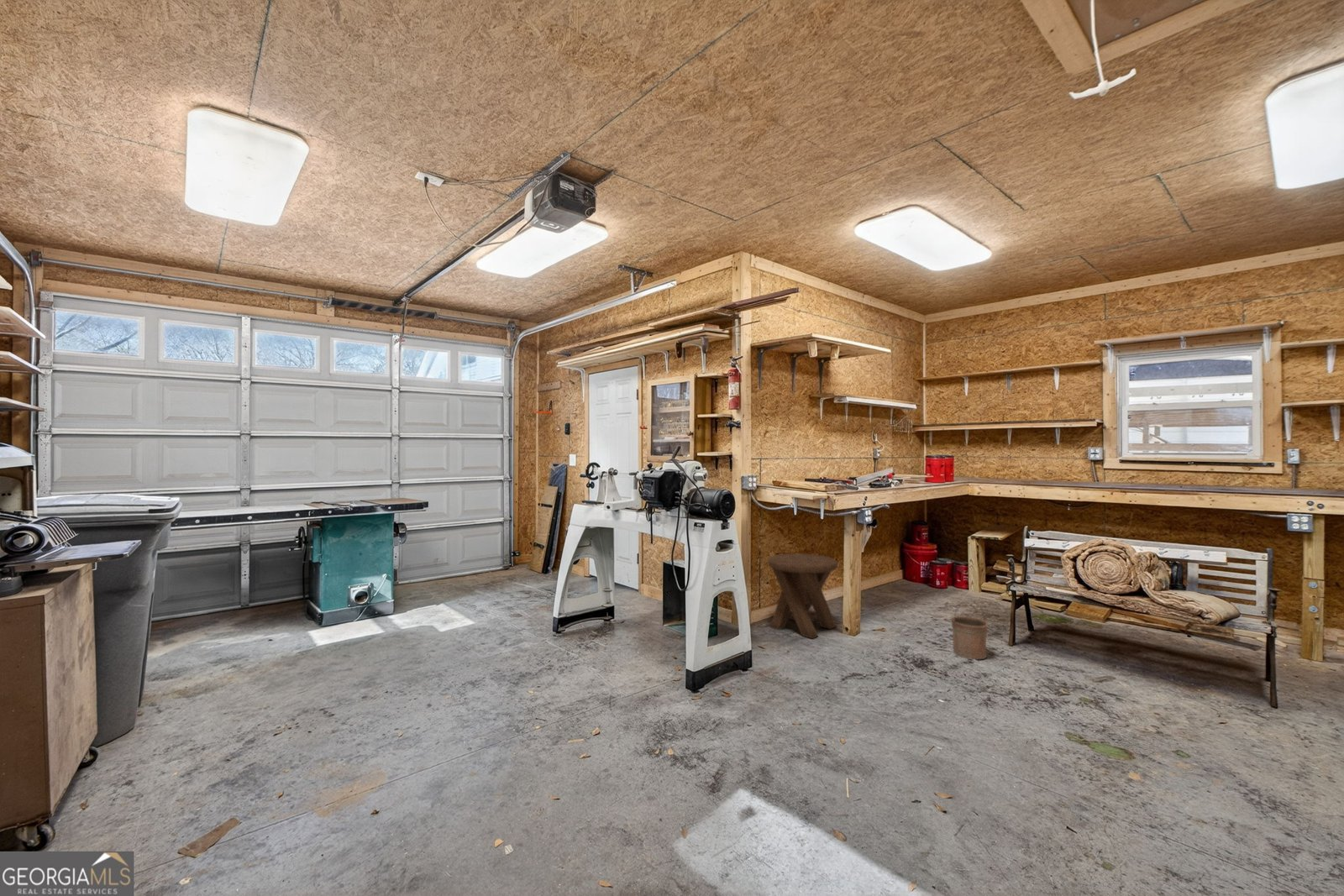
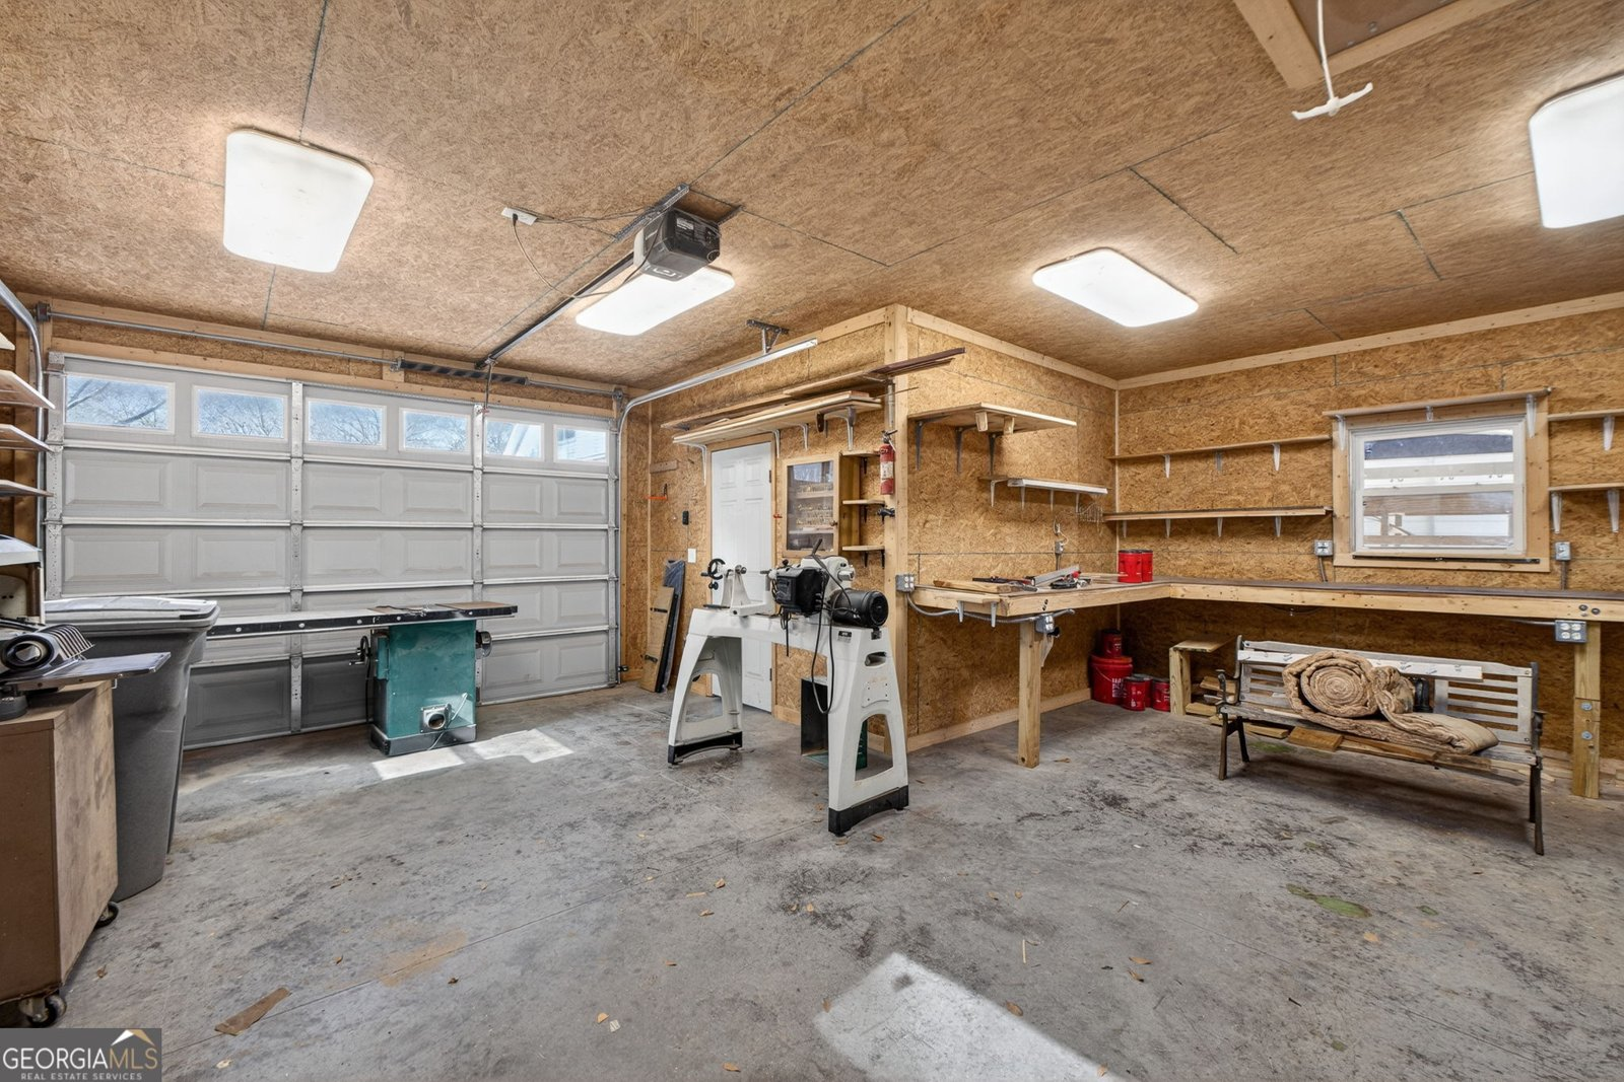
- music stool (802, 593)
- bucket (969, 627)
